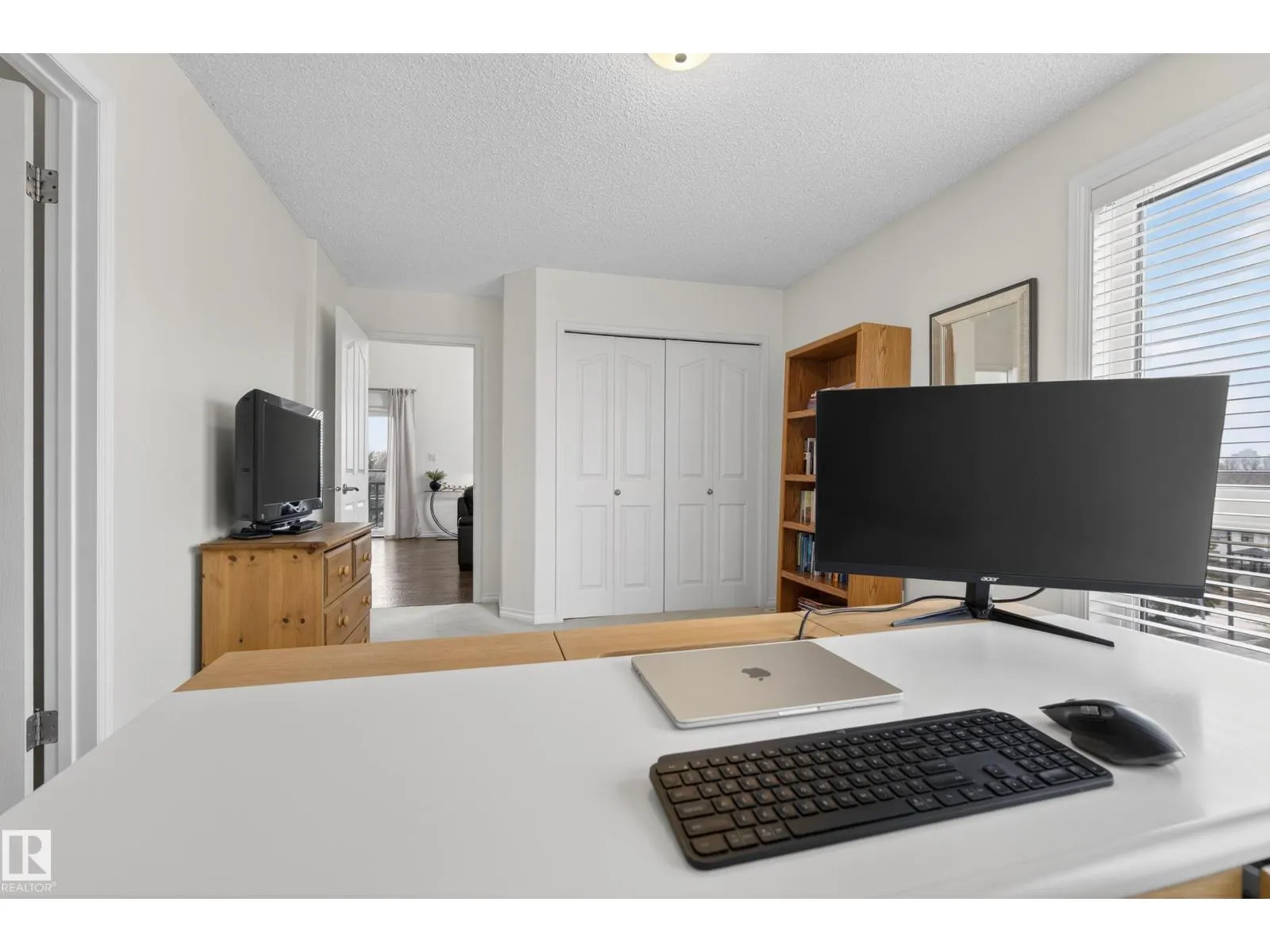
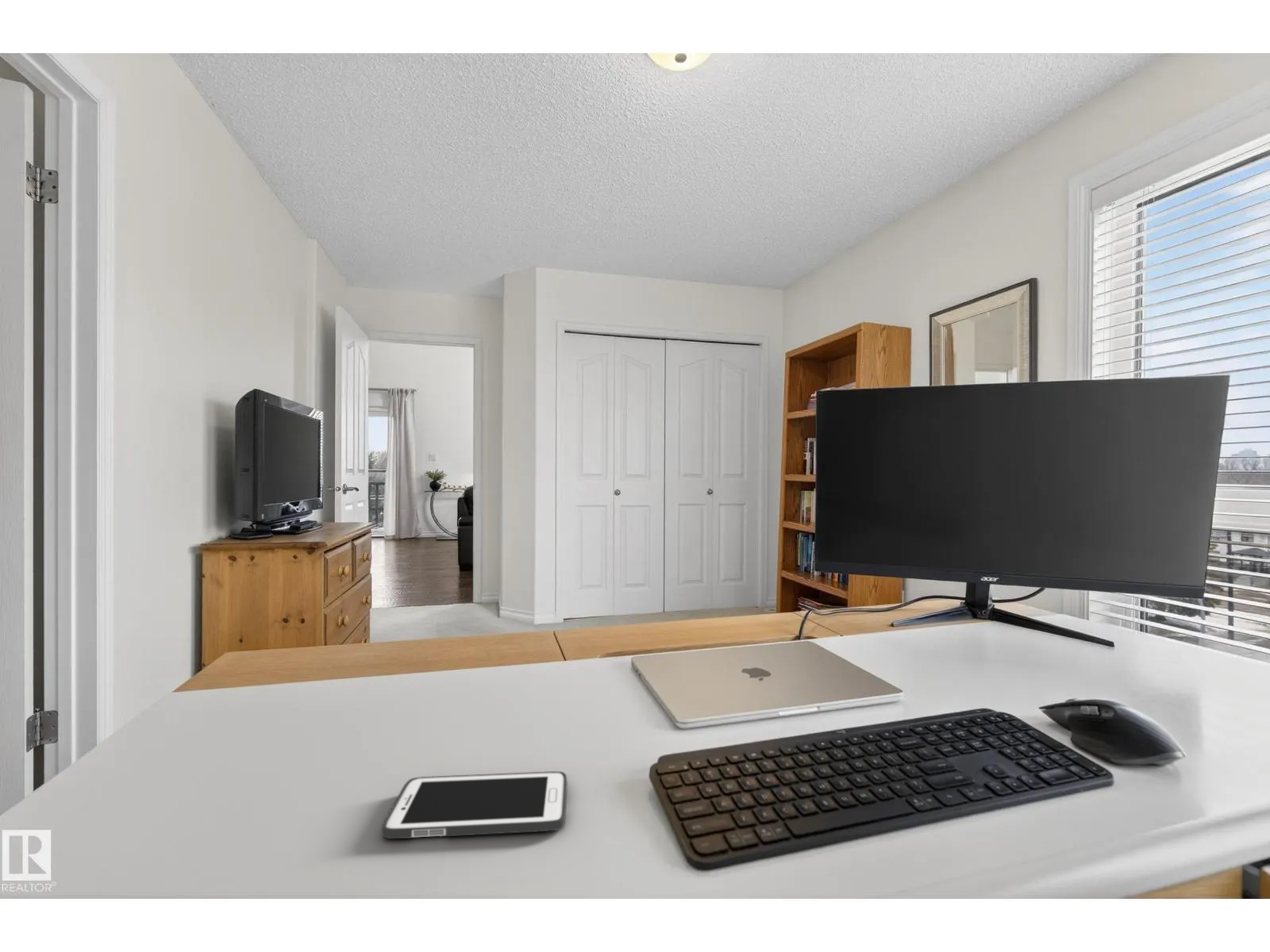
+ cell phone (481, 803)
